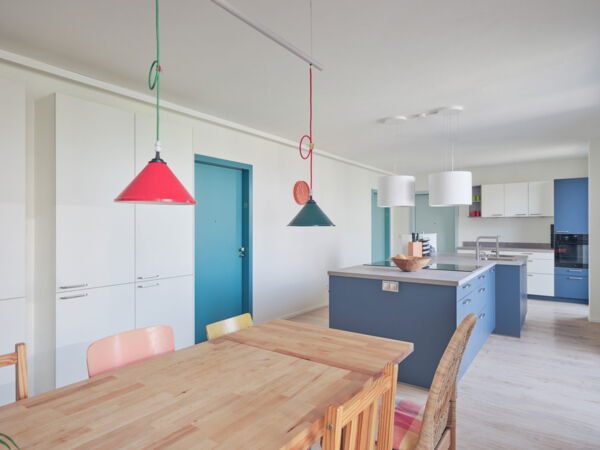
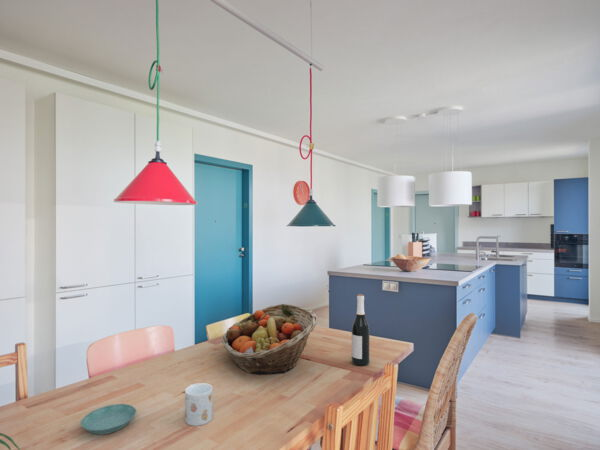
+ fruit basket (269, 335)
+ saucer (109, 420)
+ wine bottle (360, 328)
+ mug (196, 401)
